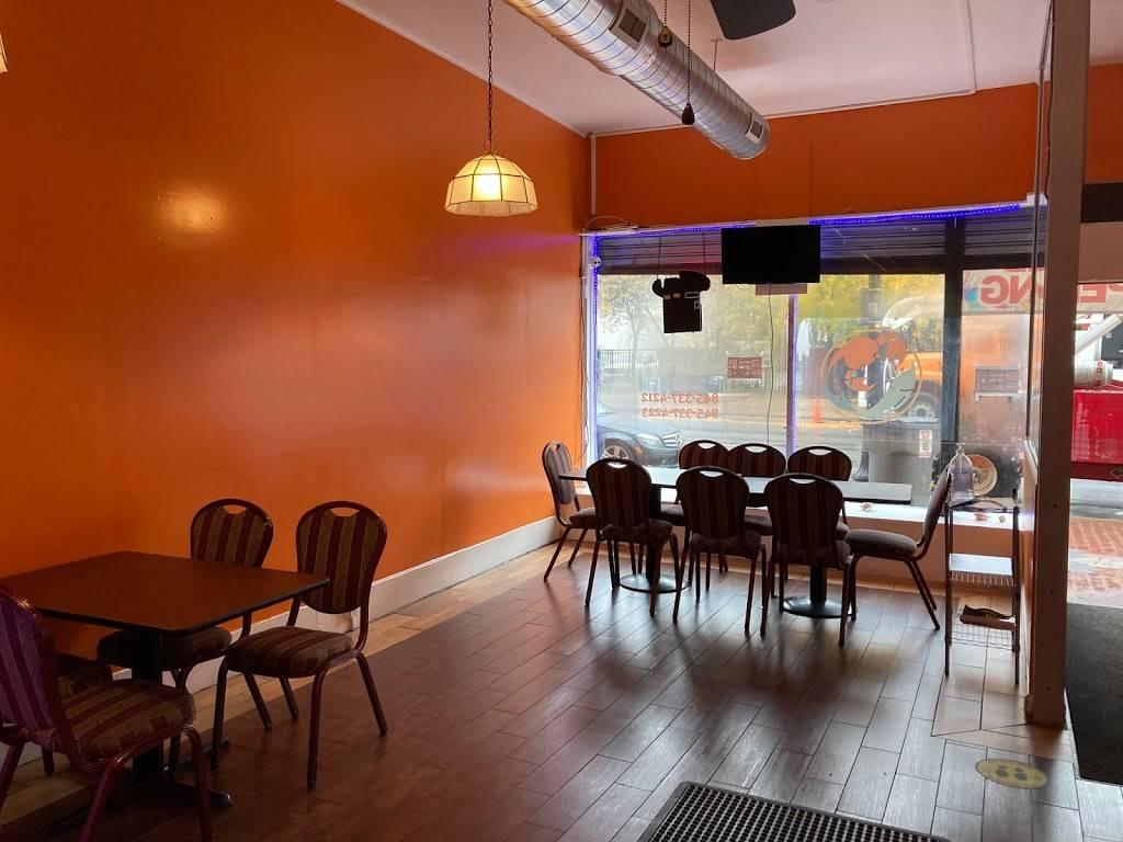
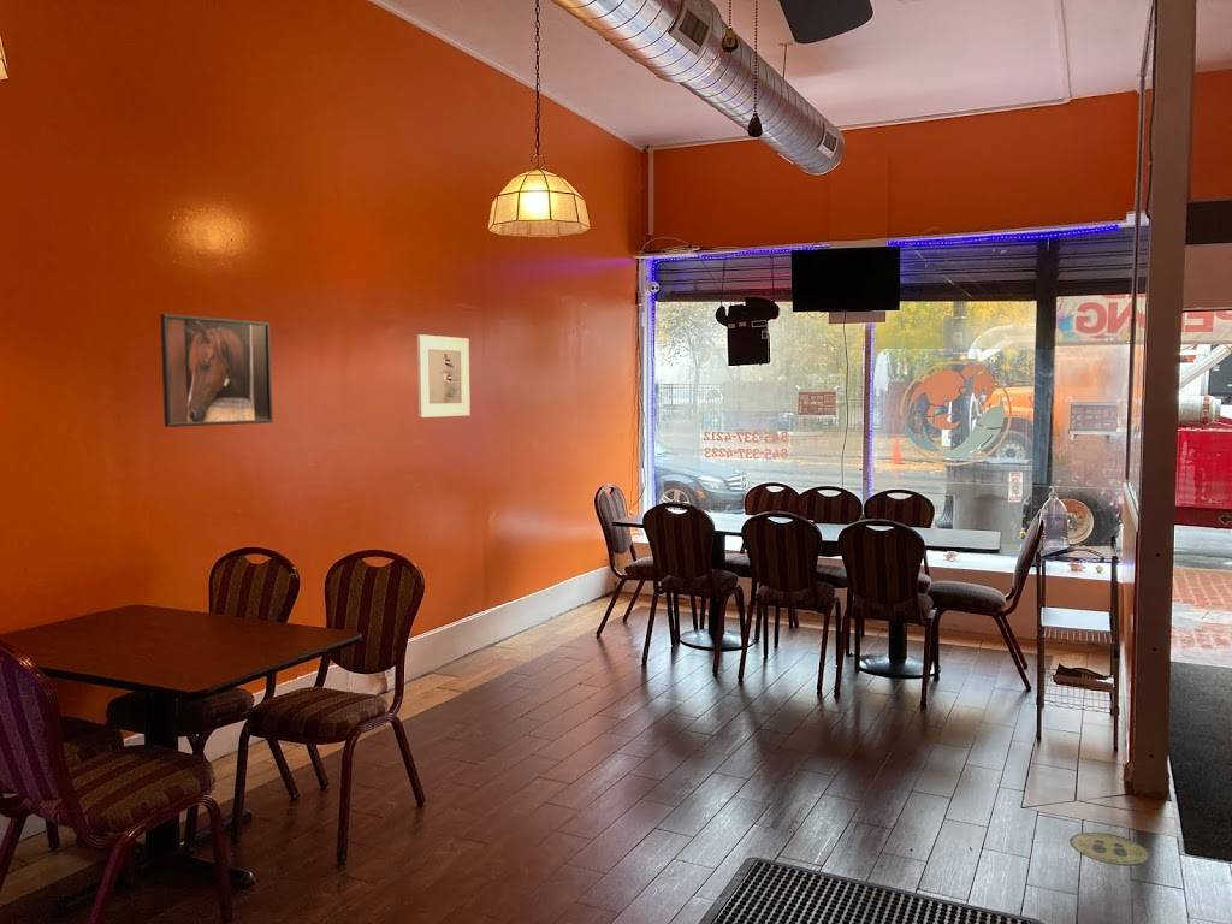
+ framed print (219, 372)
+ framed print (444, 377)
